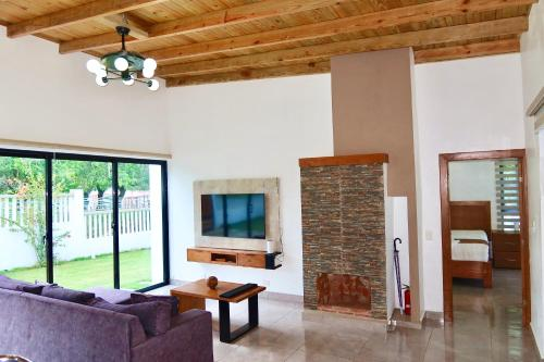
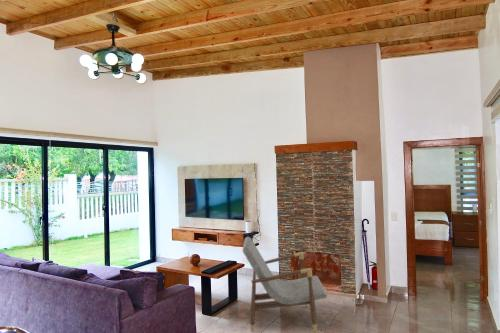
+ armchair (282, 280)
